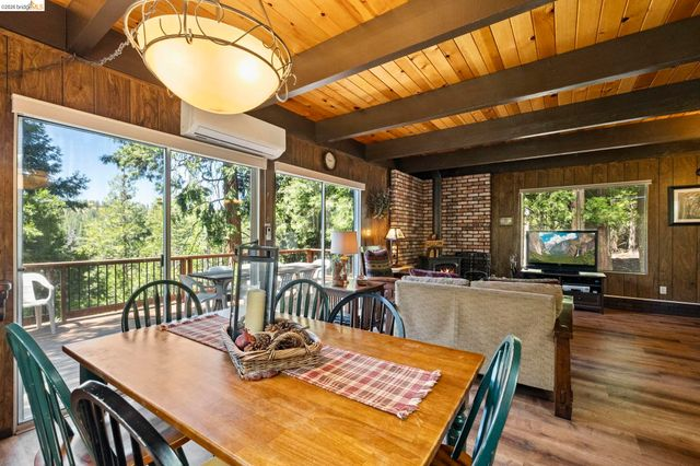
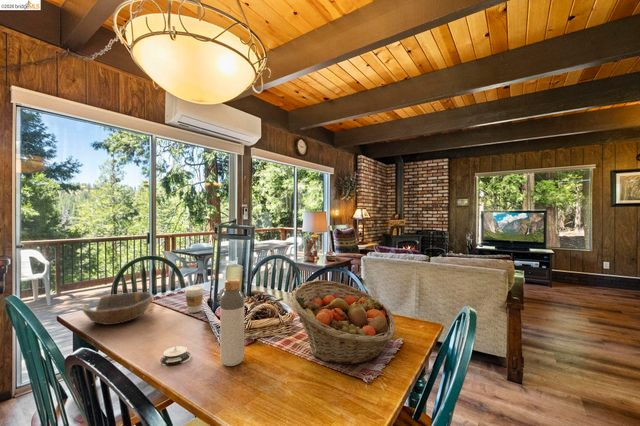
+ fruit basket (343, 315)
+ architectural model (175, 352)
+ coffee cup (194, 298)
+ bowl (119, 309)
+ bottle (232, 321)
